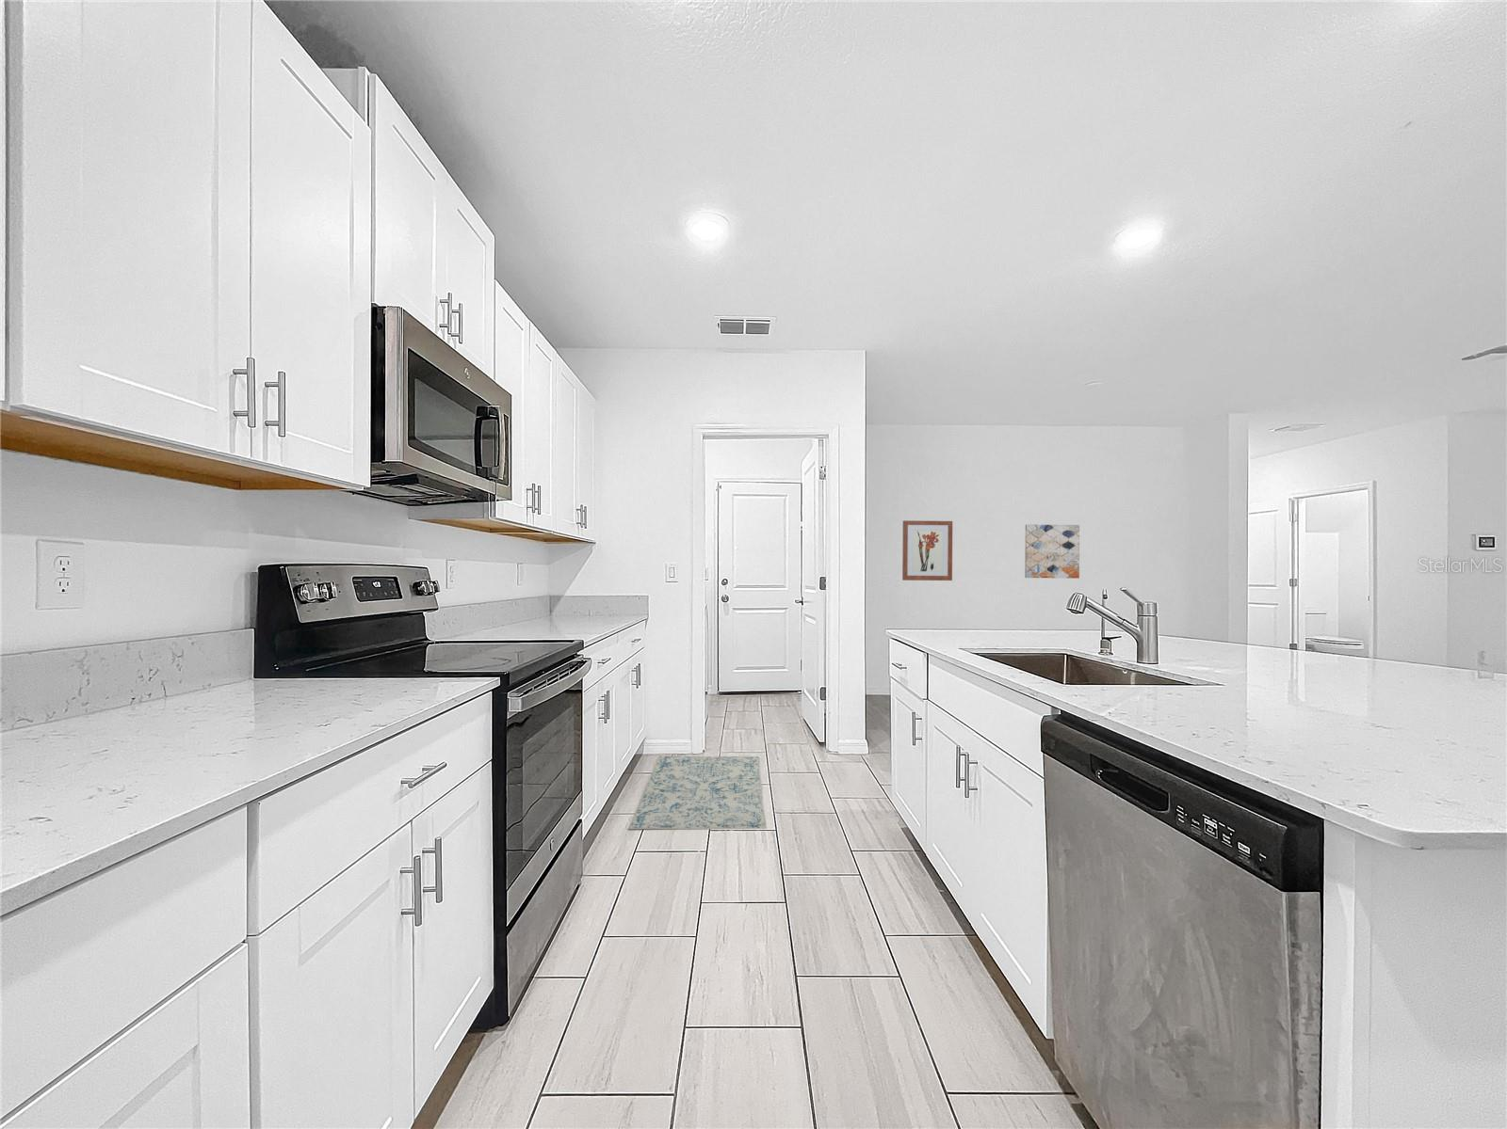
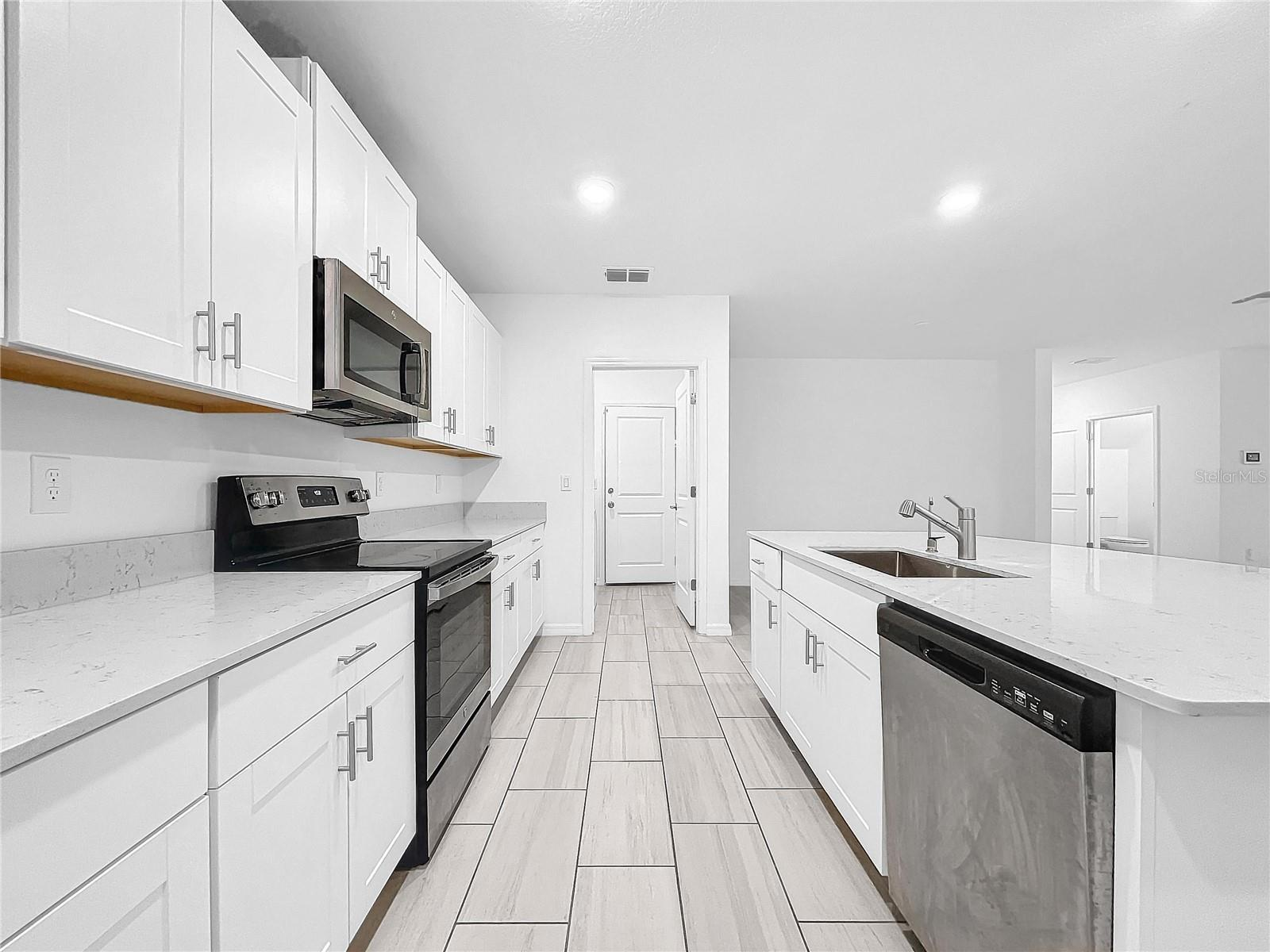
- wall art (927, 550)
- rug (704, 786)
- wall art (1053, 551)
